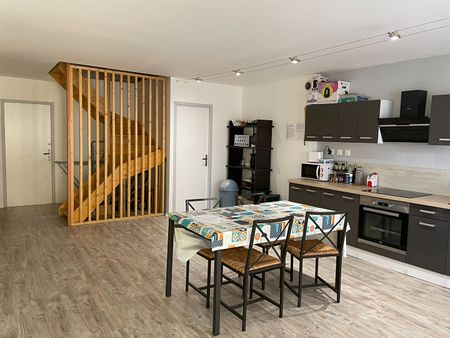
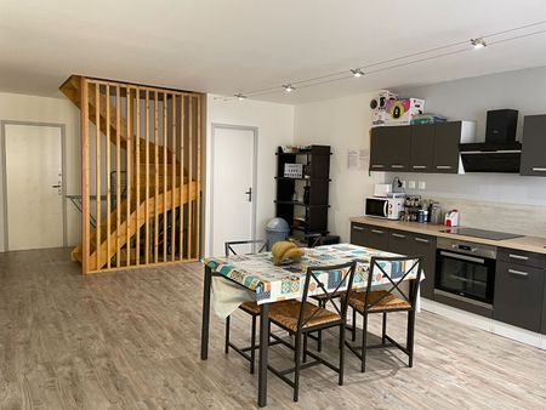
+ banana bunch (288, 252)
